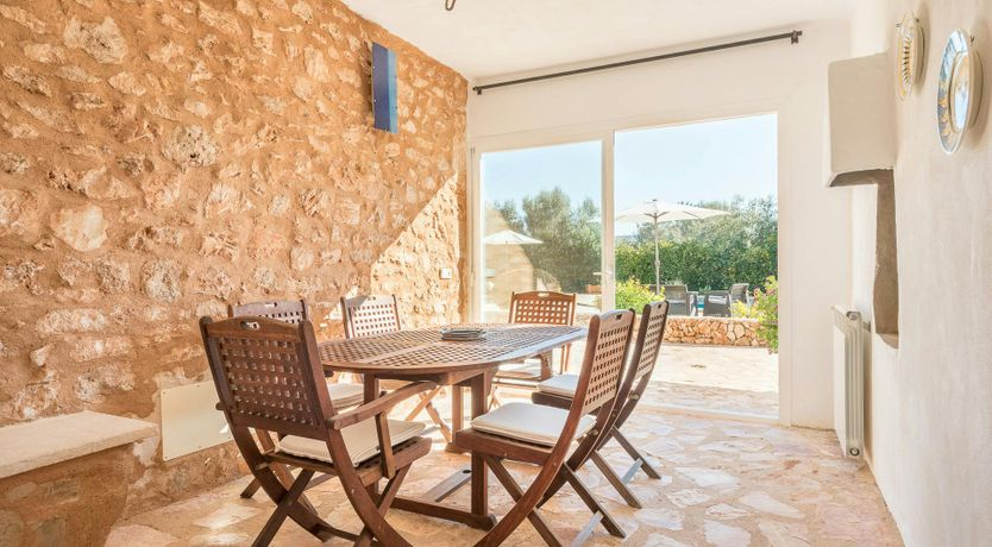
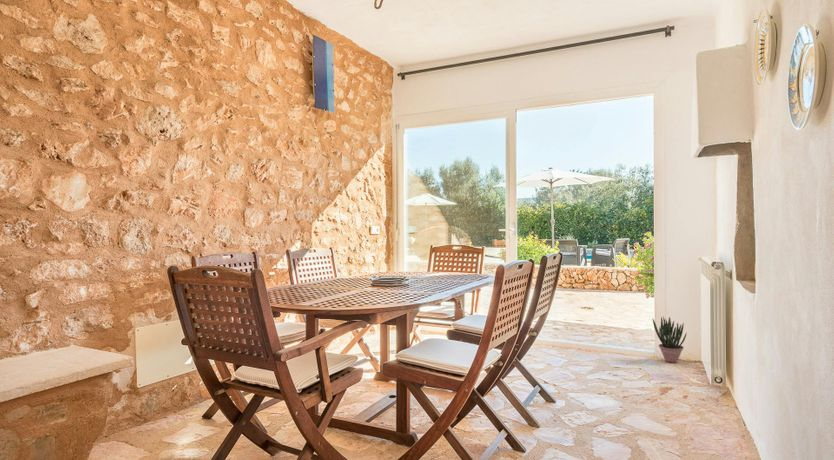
+ potted plant (669, 339)
